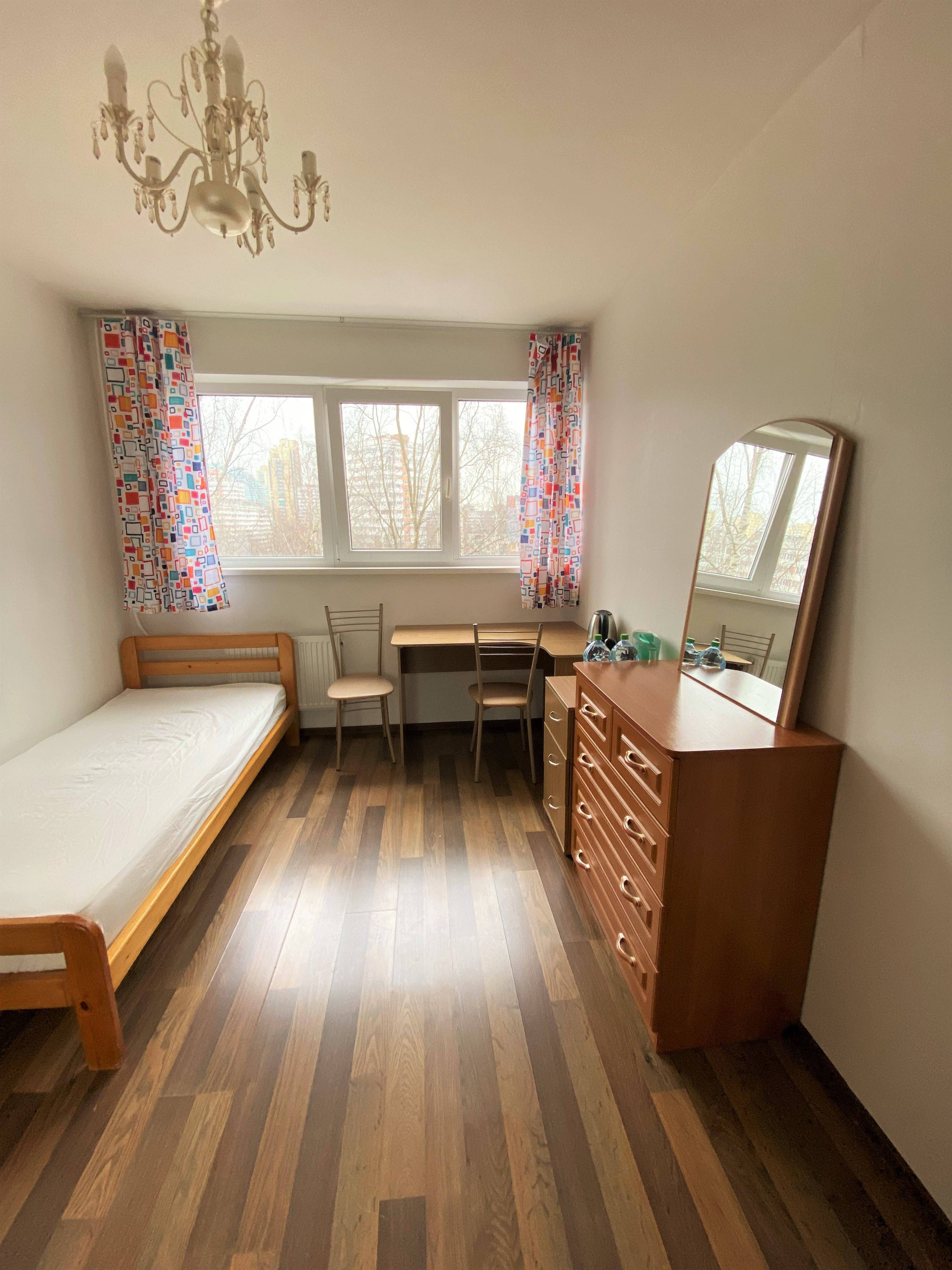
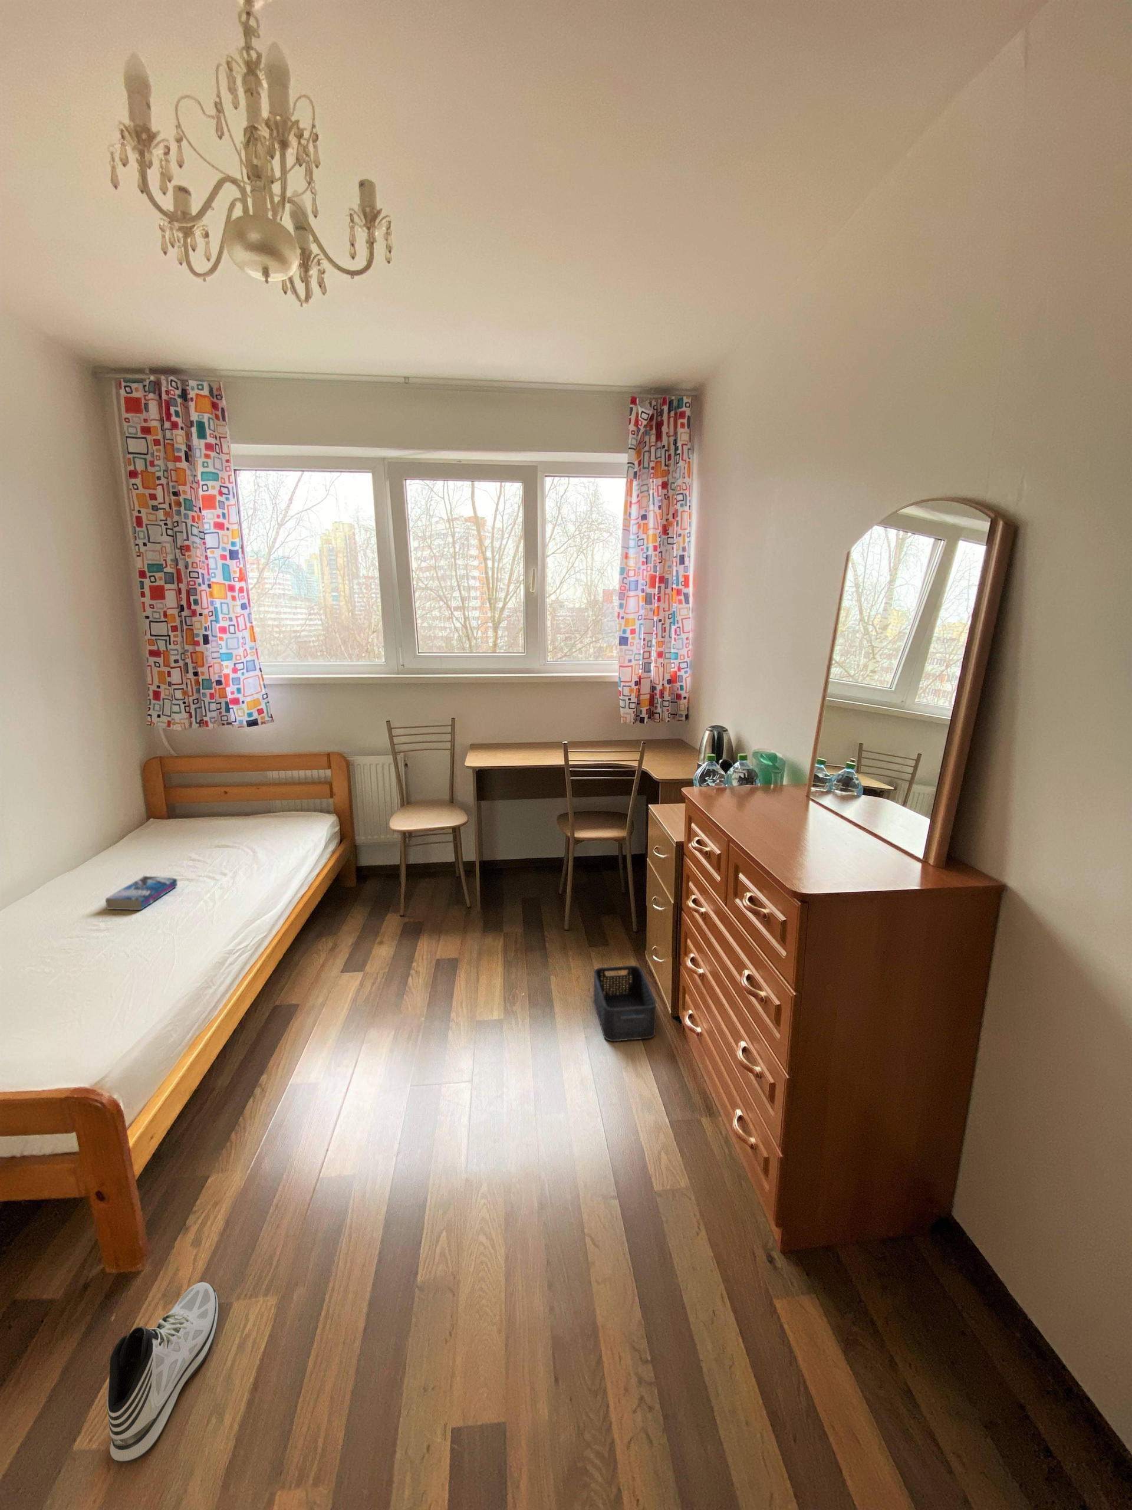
+ sneaker (166, 1339)
+ book (142, 892)
+ storage bin (623, 1001)
